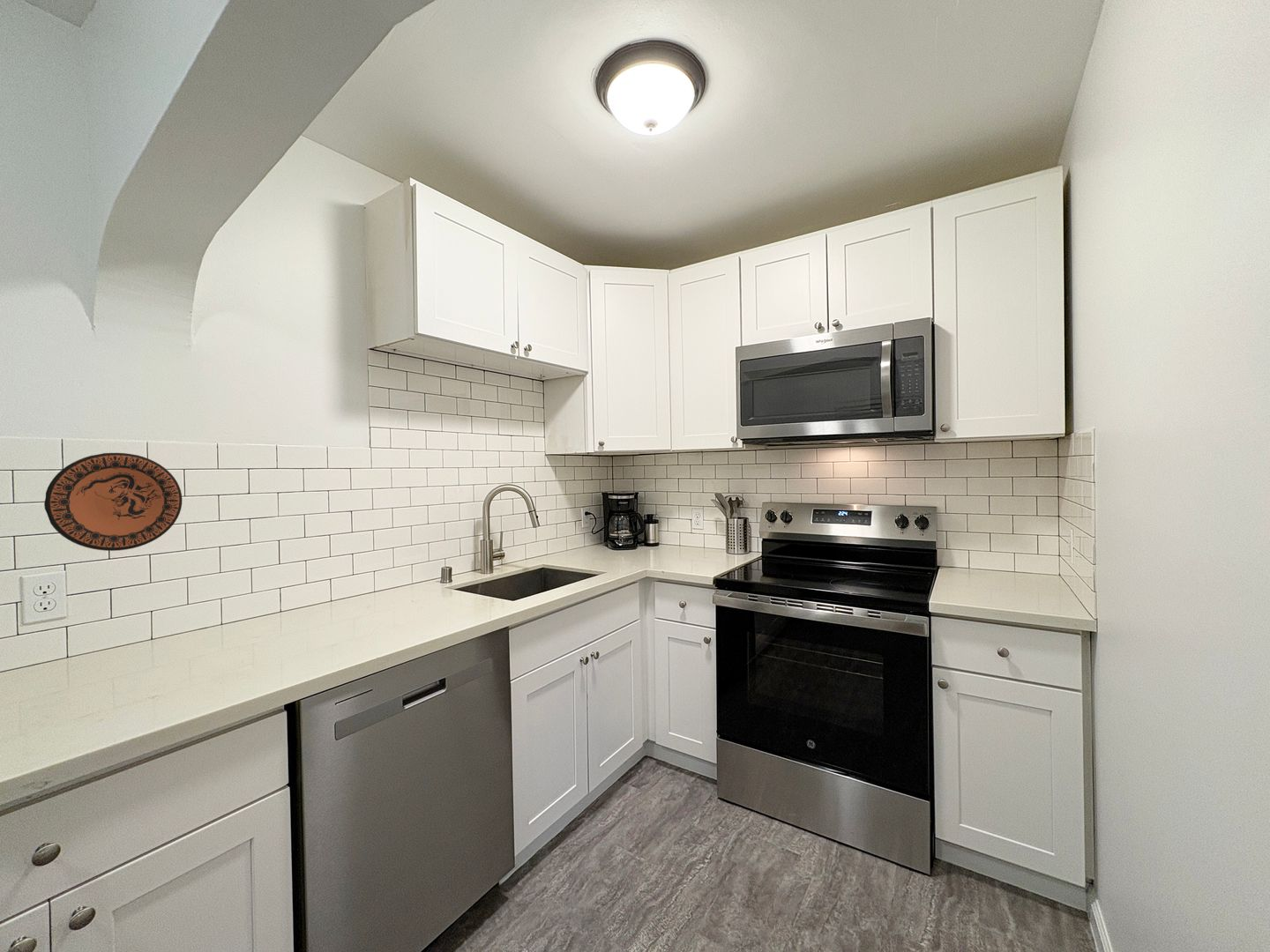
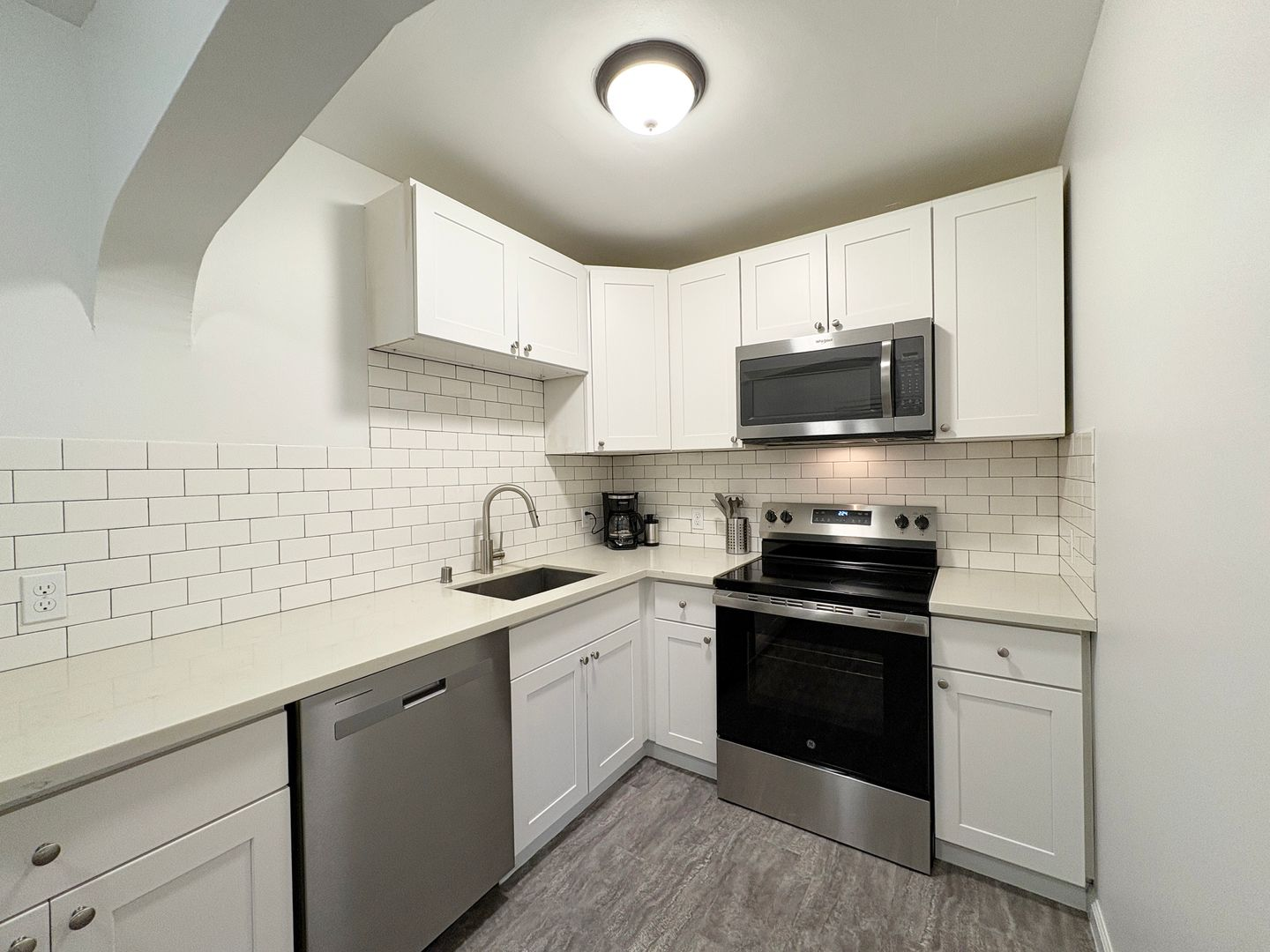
- decorative plate (118, 501)
